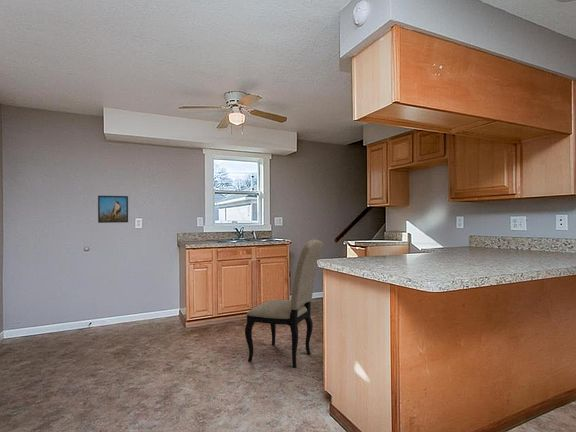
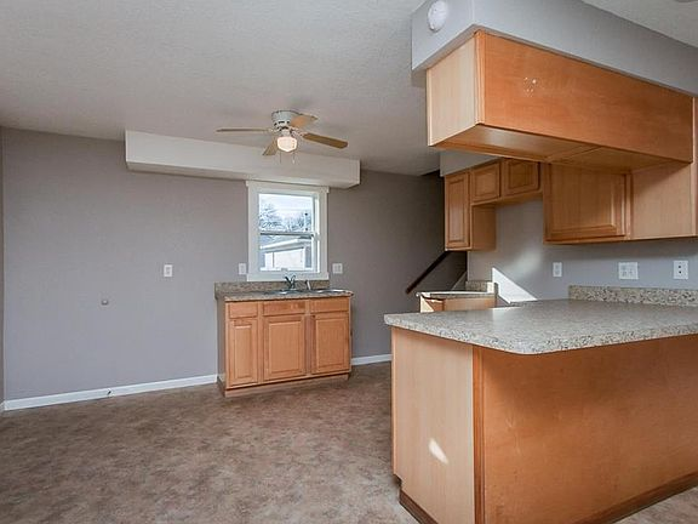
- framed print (113, 209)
- dining chair (282, 300)
